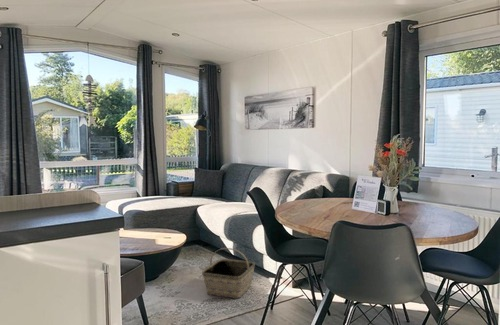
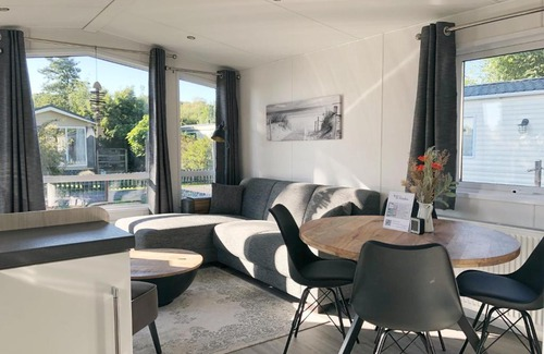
- basket (229, 268)
